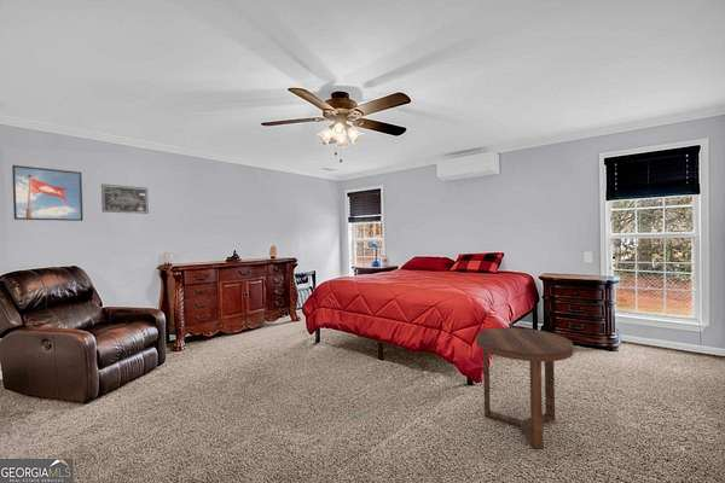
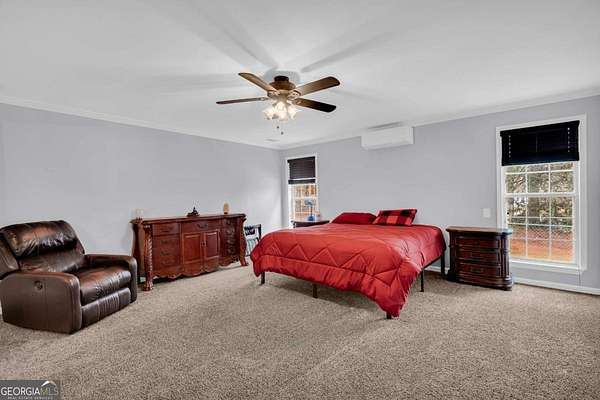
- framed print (50, 194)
- wall art (126, 199)
- side table (530, 382)
